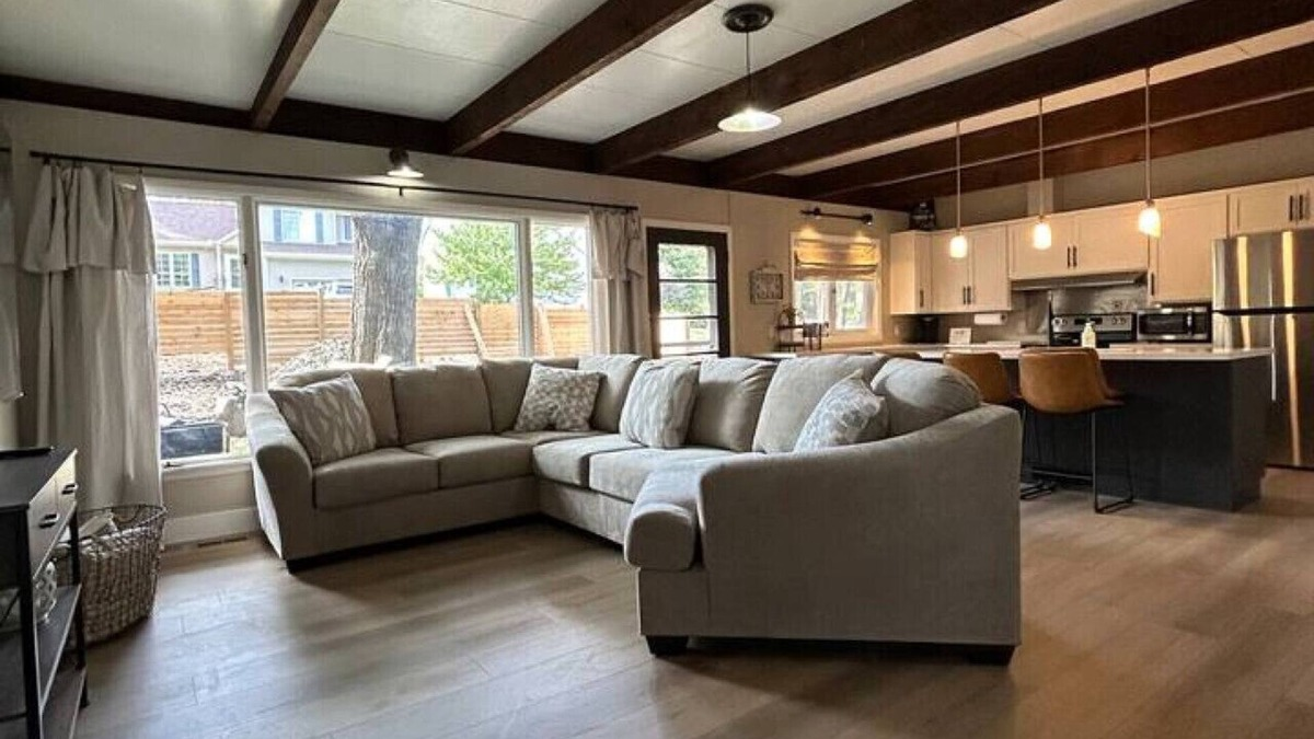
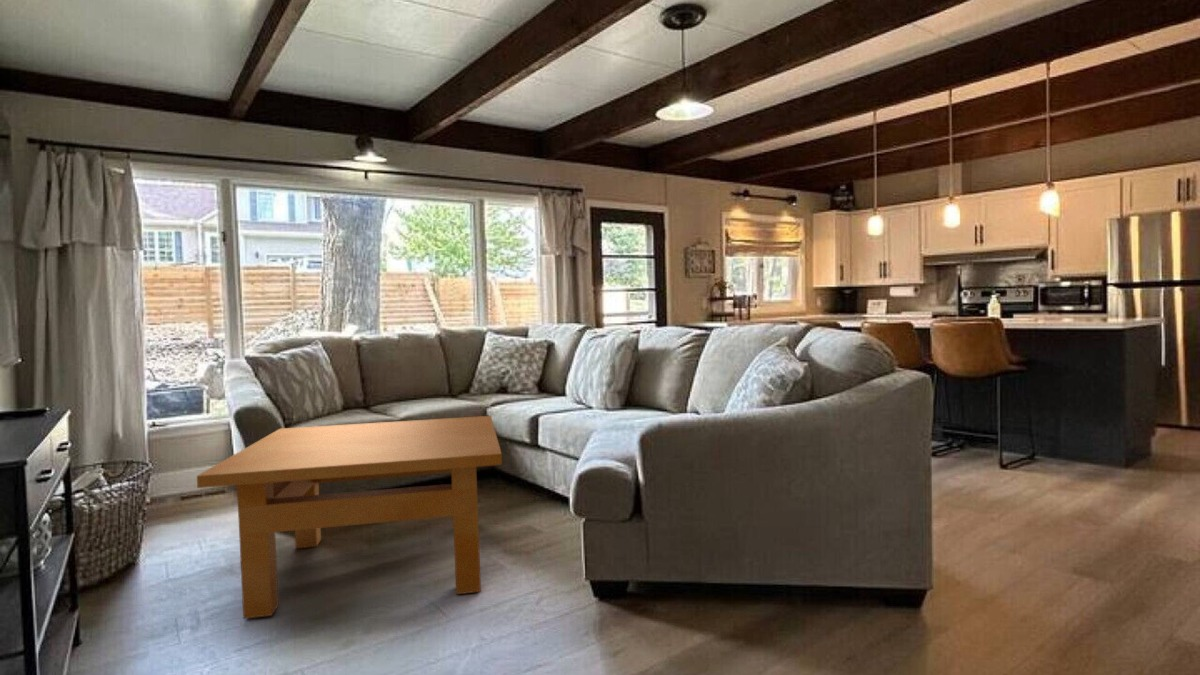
+ table (377, 501)
